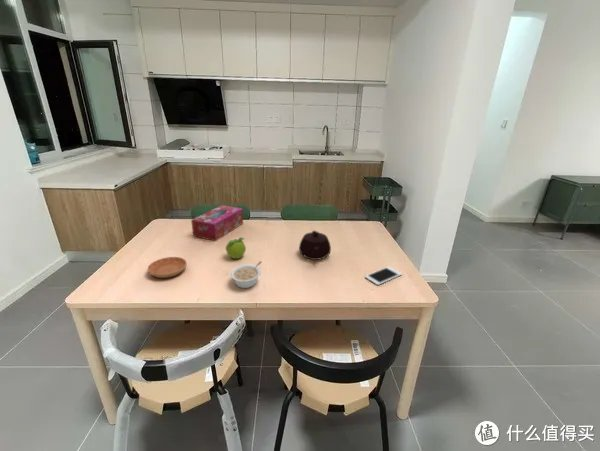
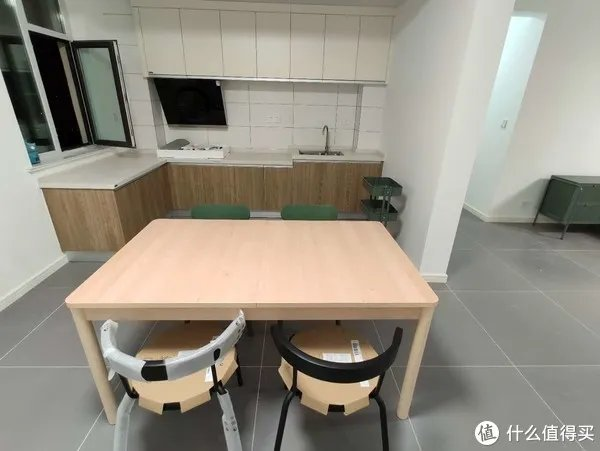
- tissue box (218, 221)
- legume (246, 275)
- cell phone (383, 275)
- saucer (167, 267)
- teapot (315, 244)
- fruit (236, 248)
